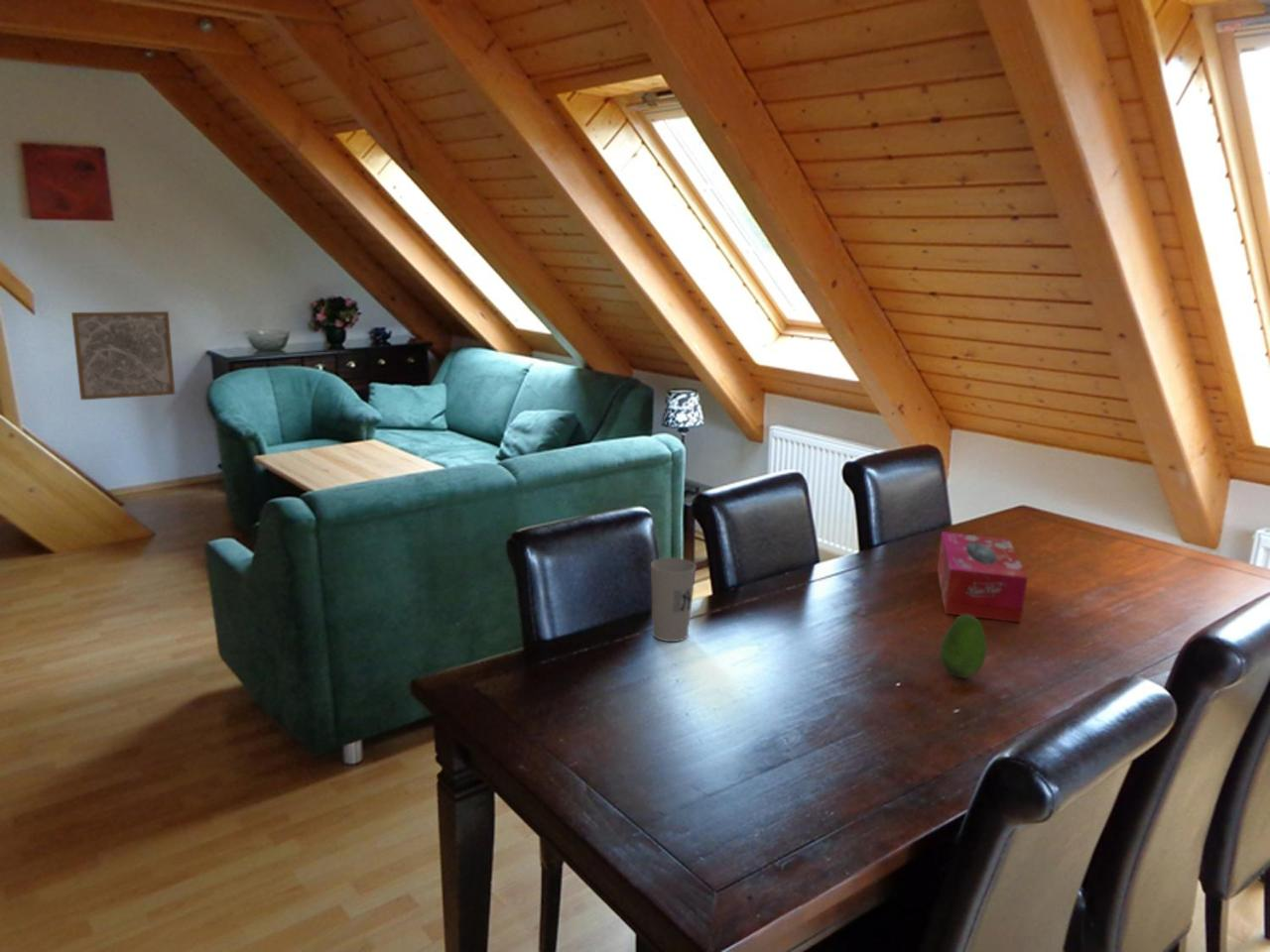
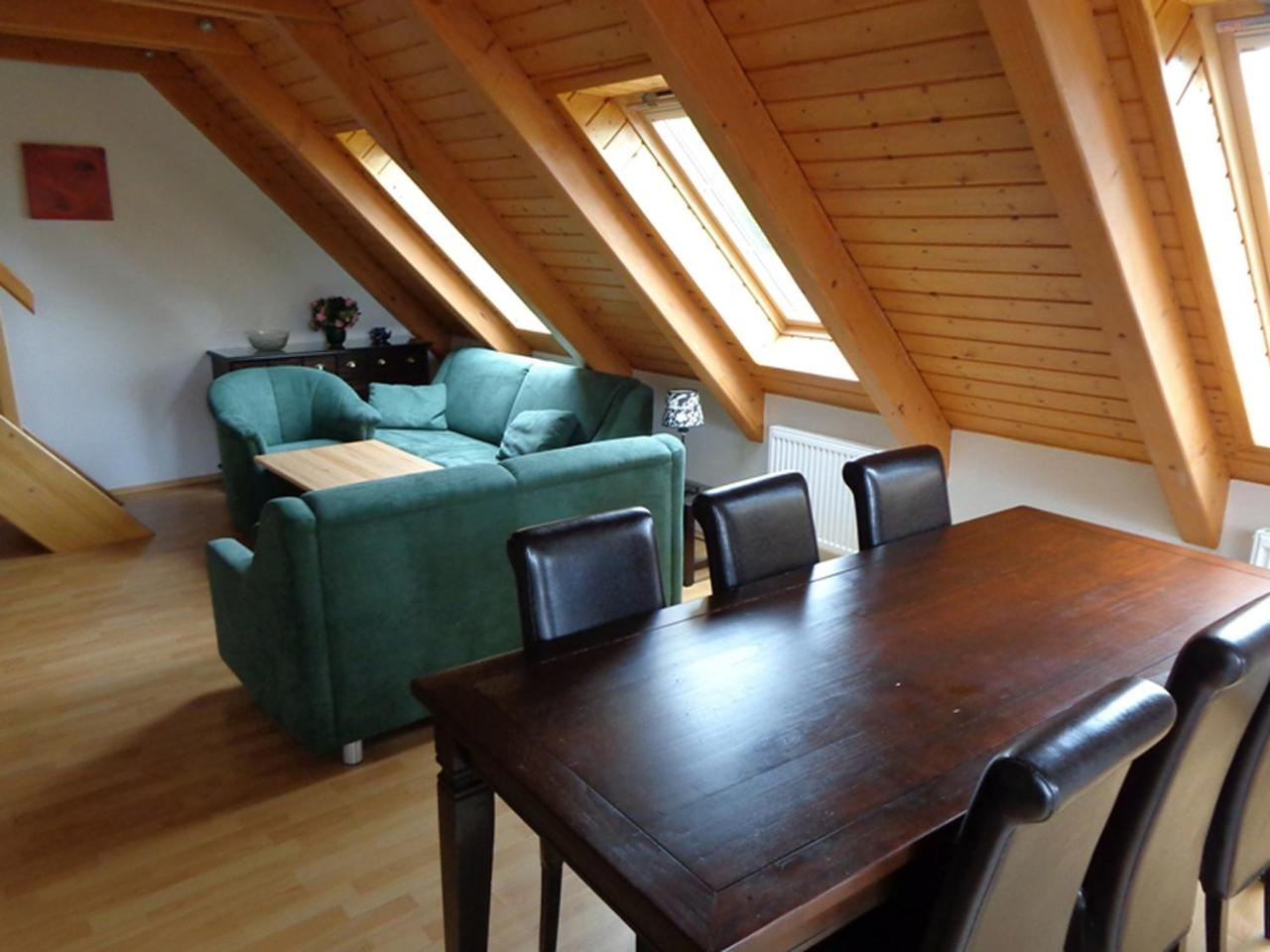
- wall art (125, 354)
- fruit (963, 645)
- tissue box (978, 573)
- cup (672, 600)
